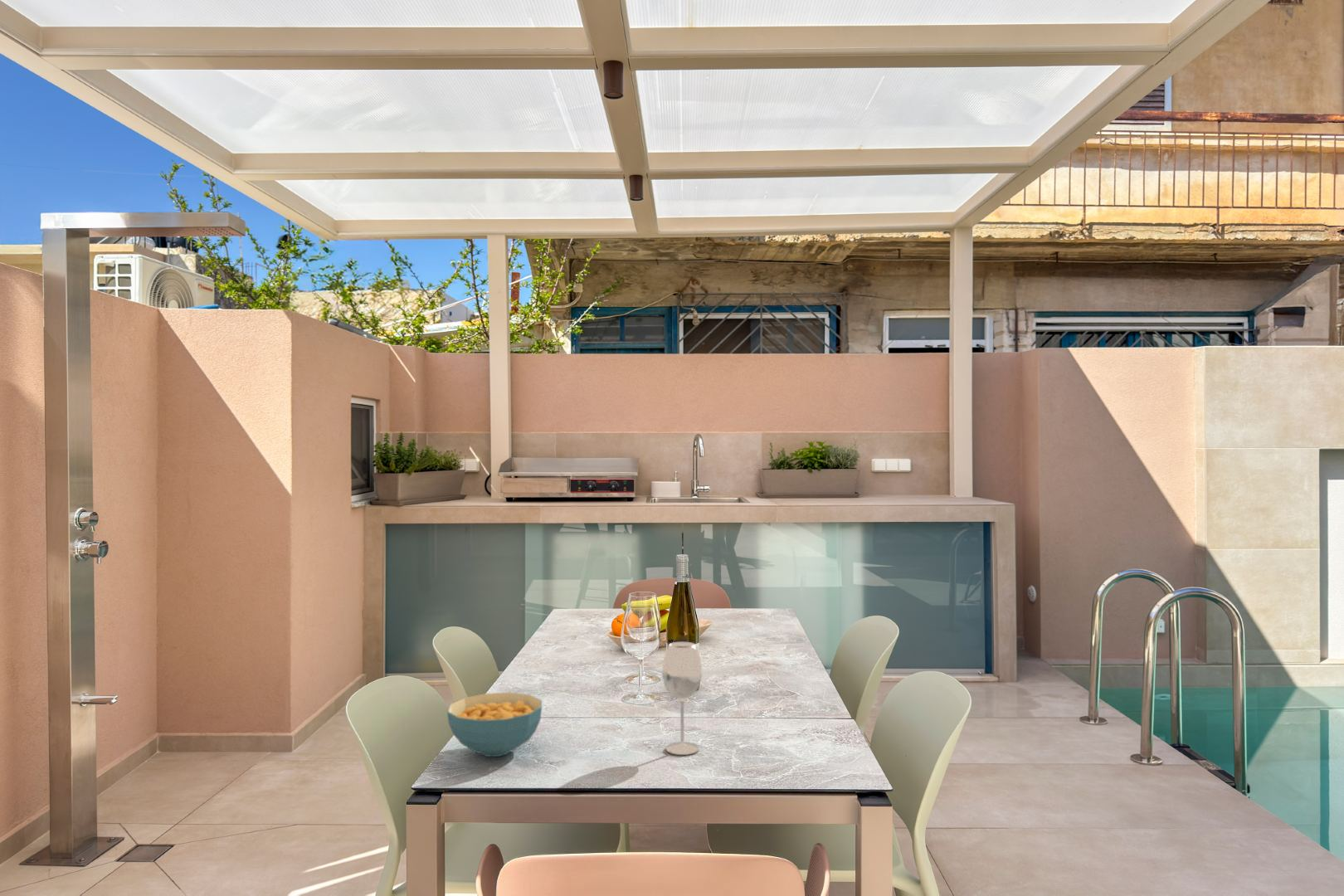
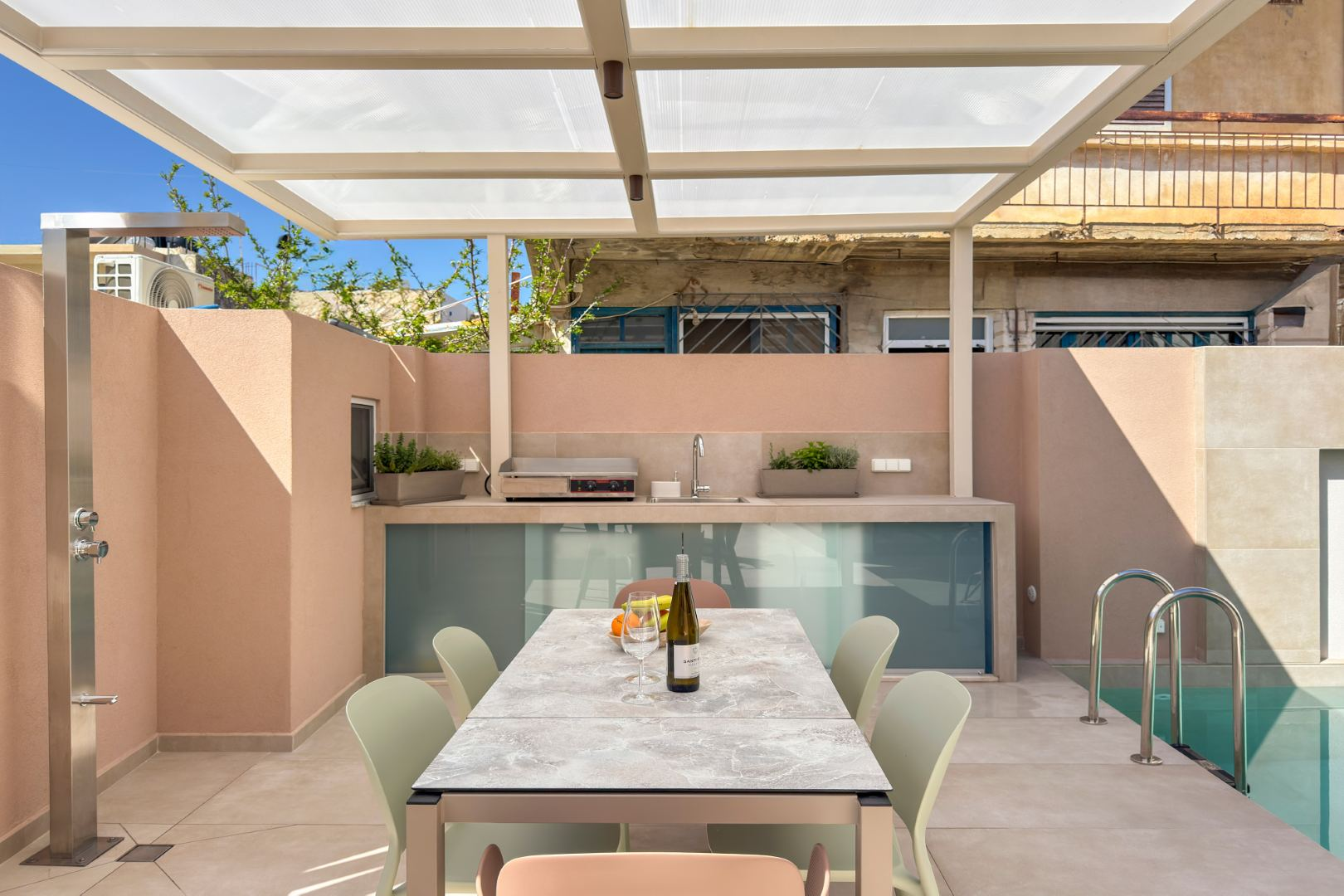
- wineglass (682, 697)
- cereal bowl (495, 728)
